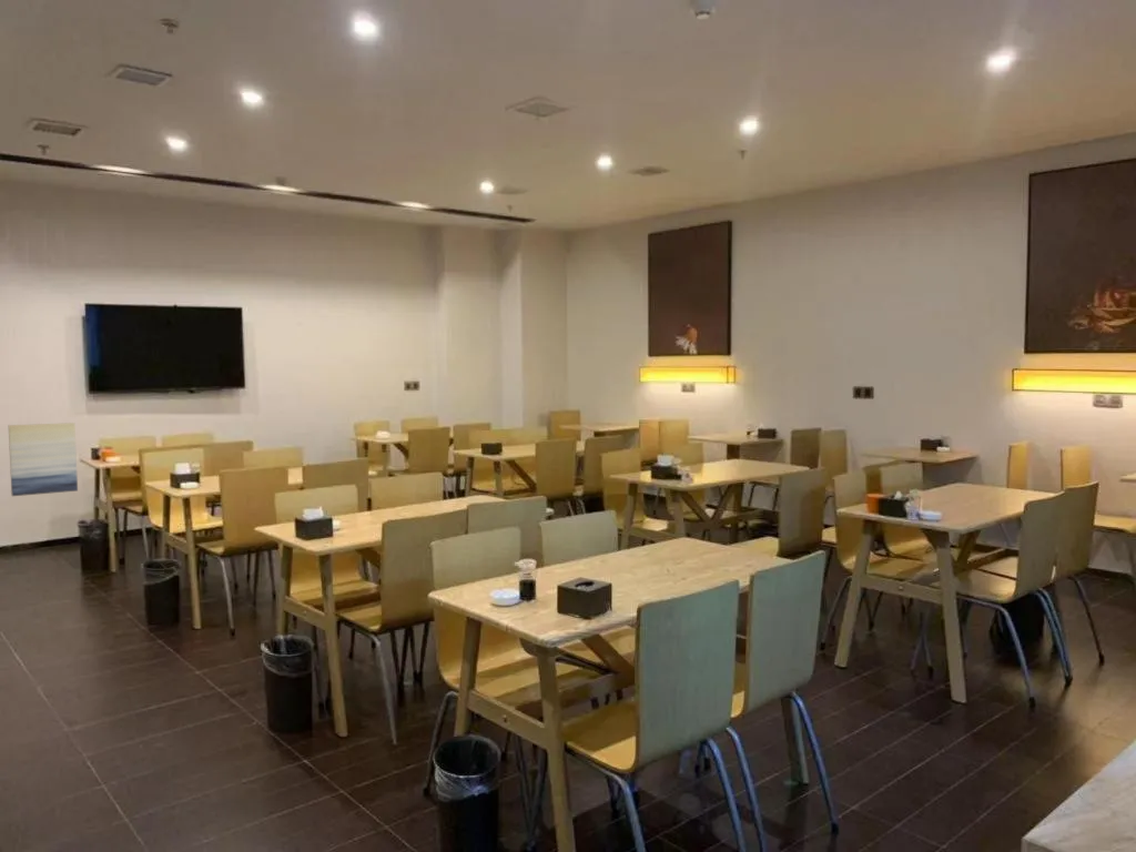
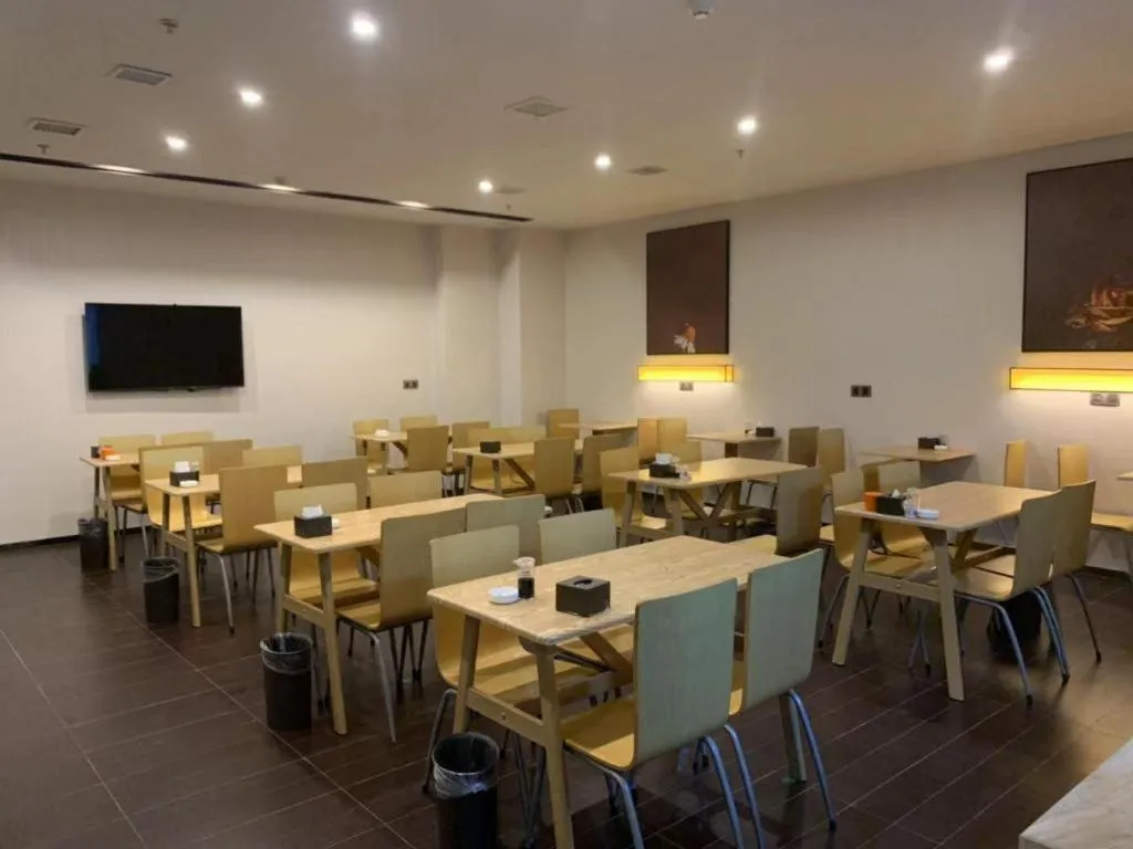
- wall art (43, 458)
